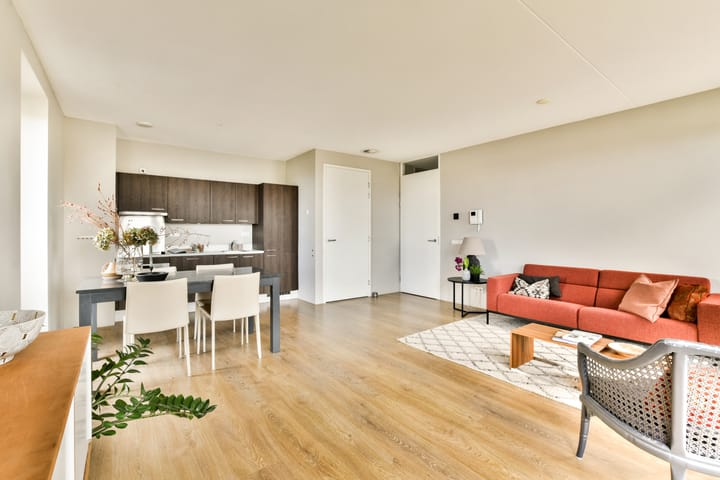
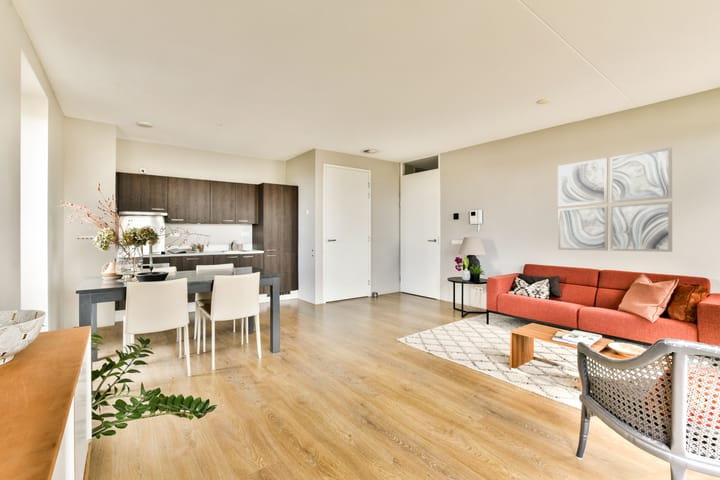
+ wall art (610, 205)
